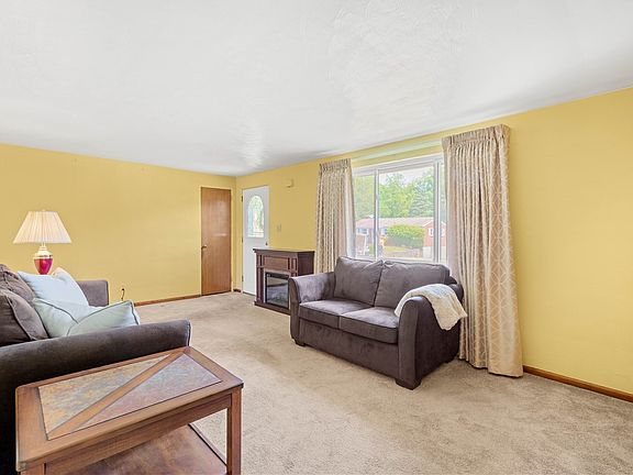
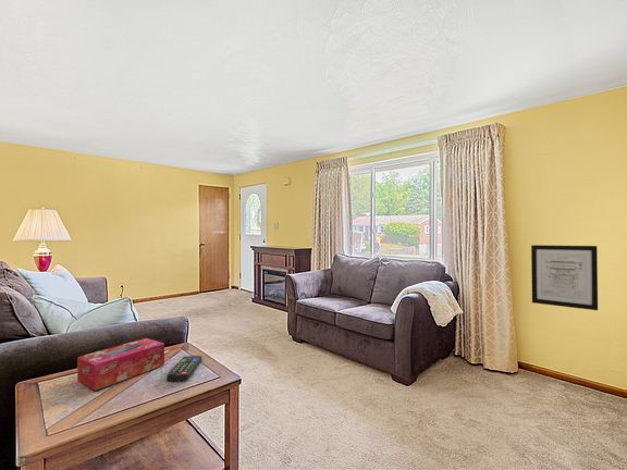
+ tissue box (123, 361)
+ wall art (563, 275)
+ remote control (185, 367)
